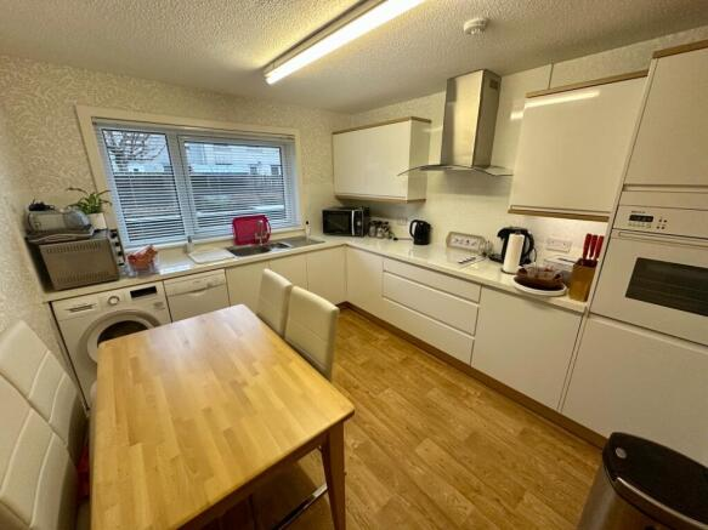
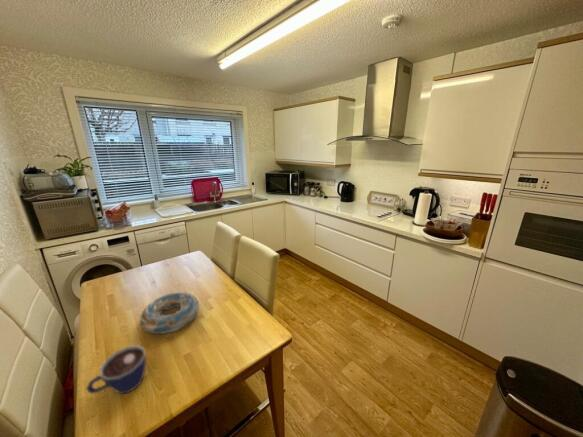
+ cup (119, 375)
+ decorative bowl (170, 309)
